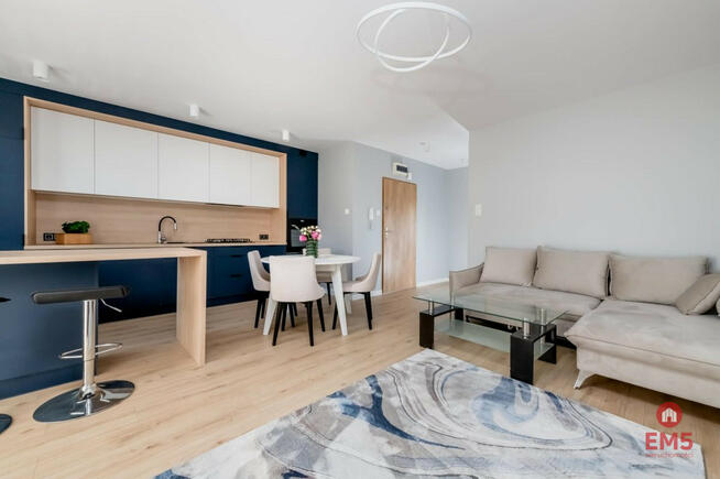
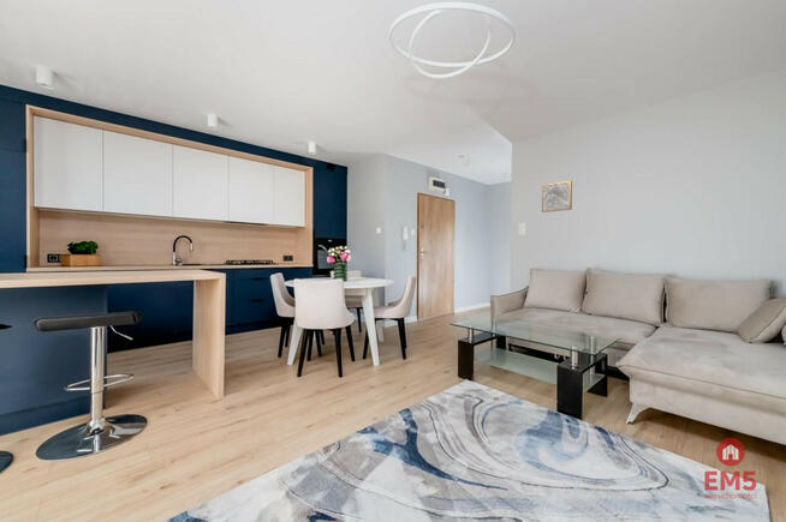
+ wall art (556, 197)
